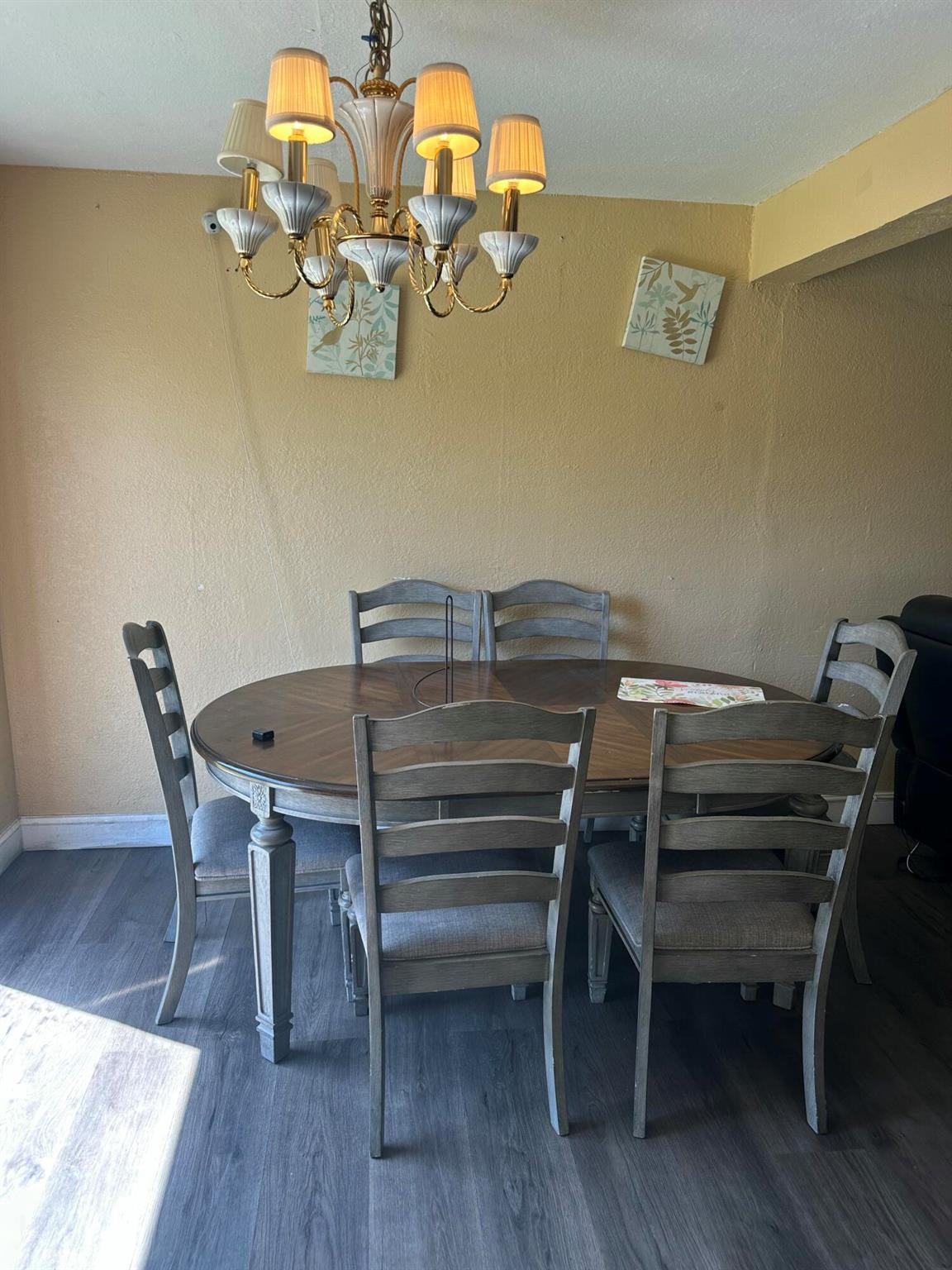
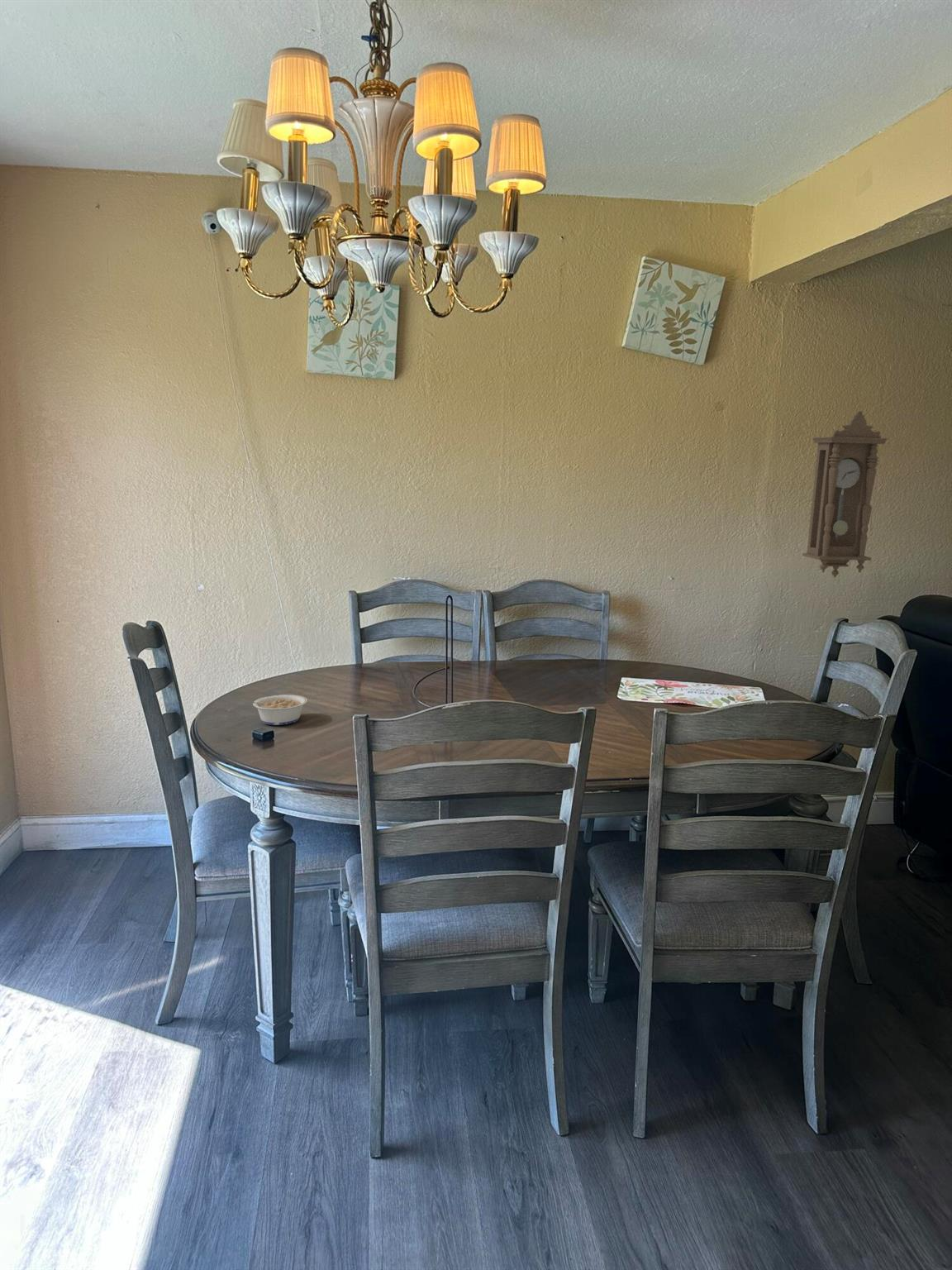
+ pendulum clock (843, 496)
+ legume (278, 709)
